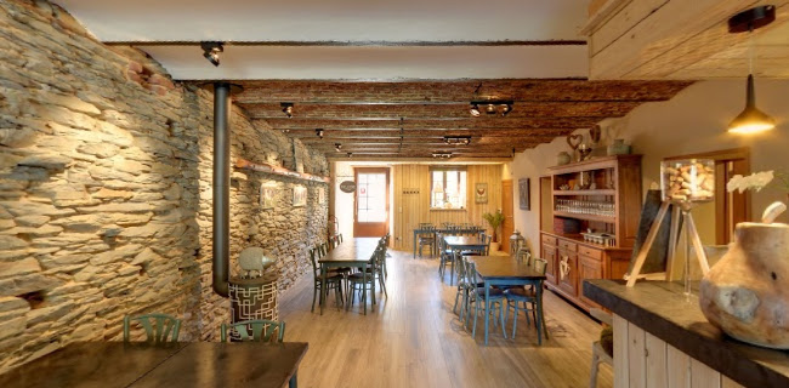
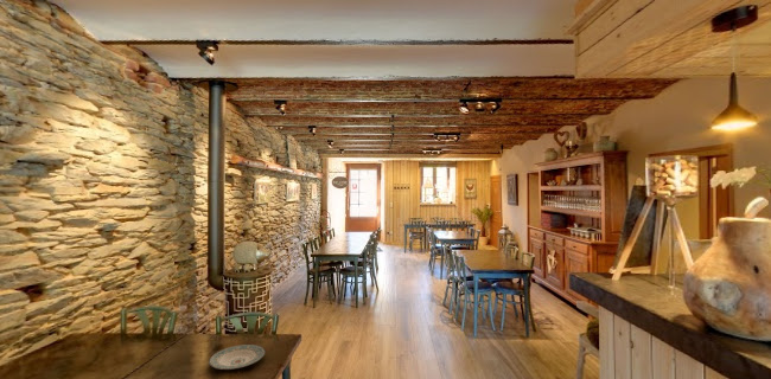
+ plate (237, 359)
